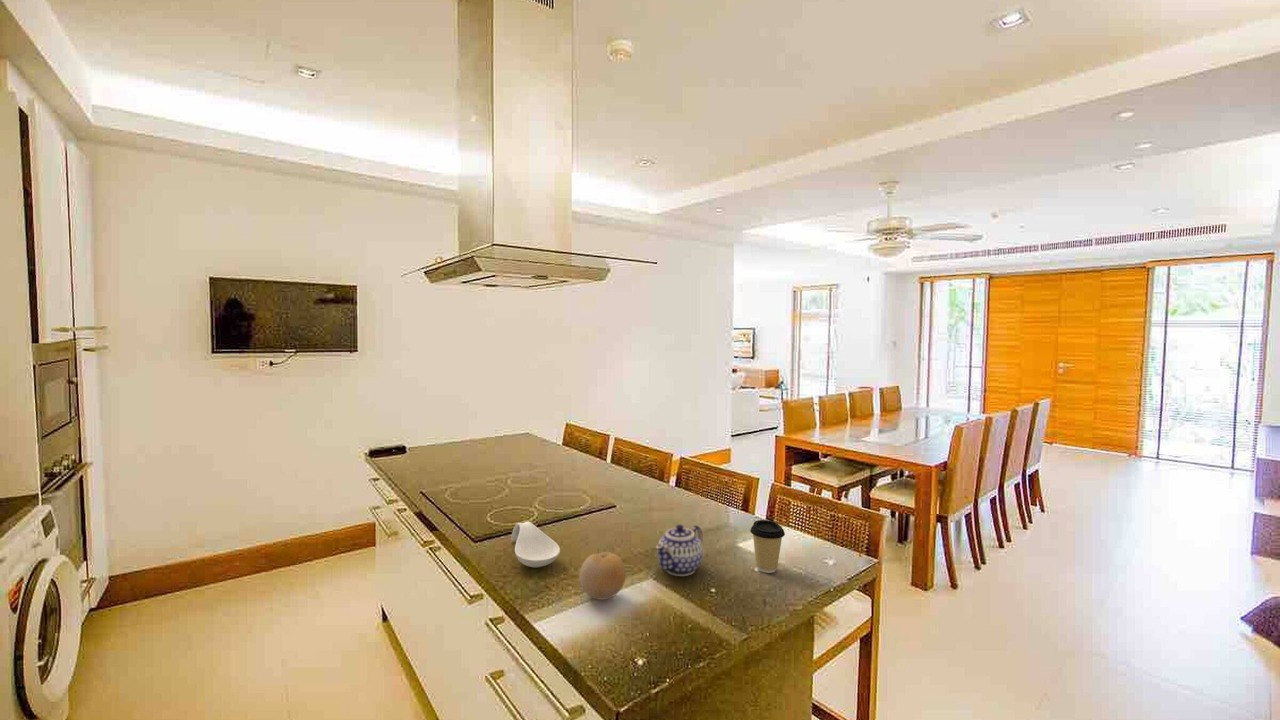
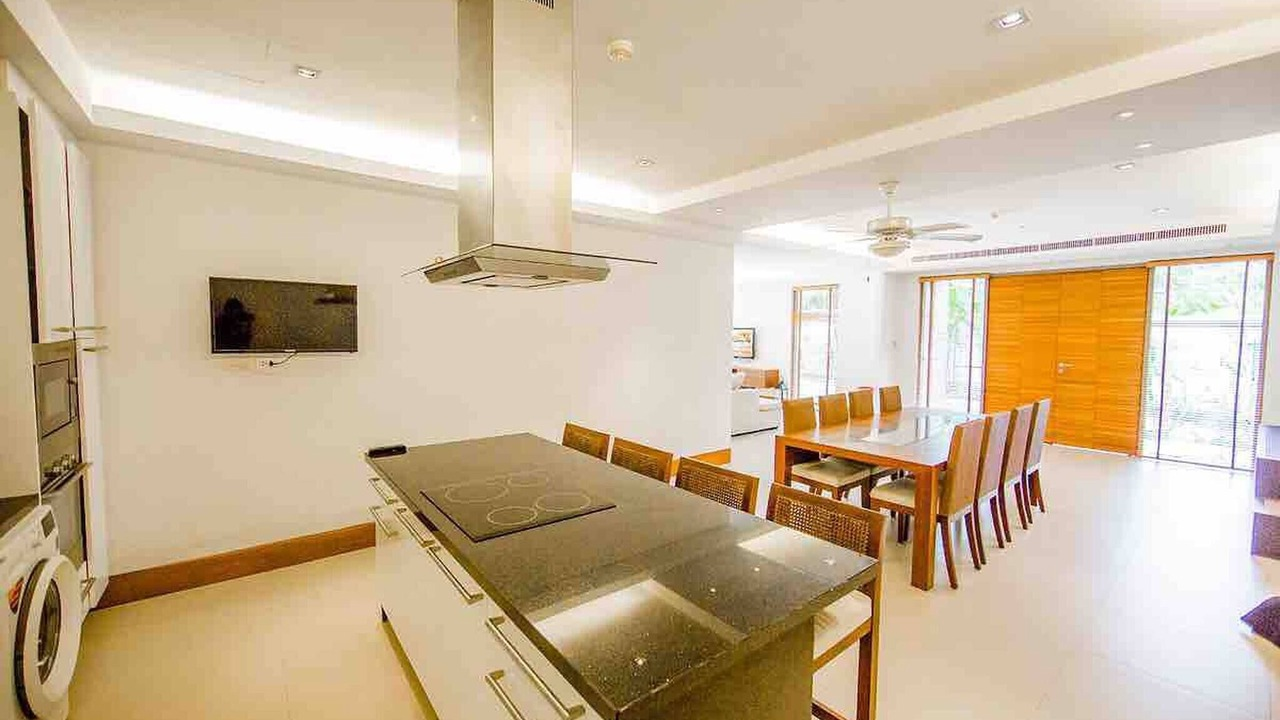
- teapot (679, 547)
- spoon rest (530, 542)
- fruit (602, 575)
- coffee cup (767, 546)
